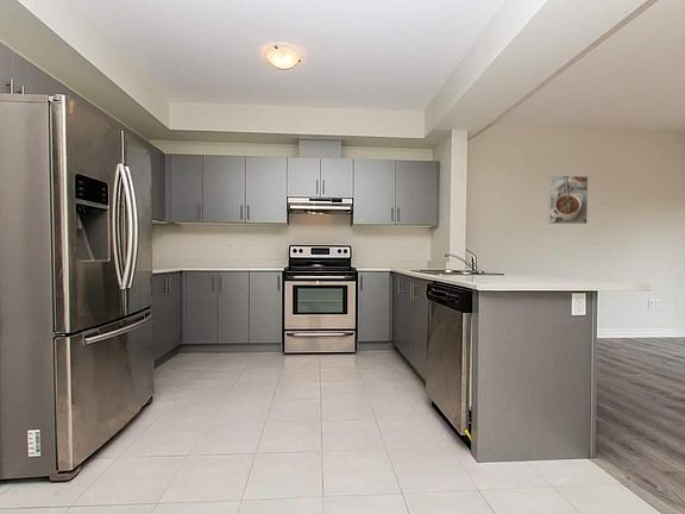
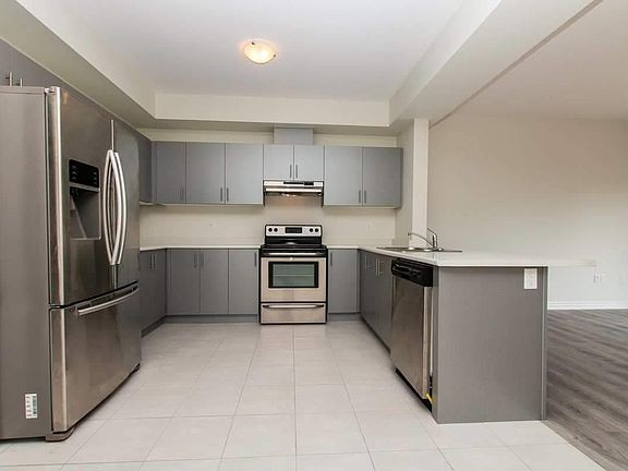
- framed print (567, 200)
